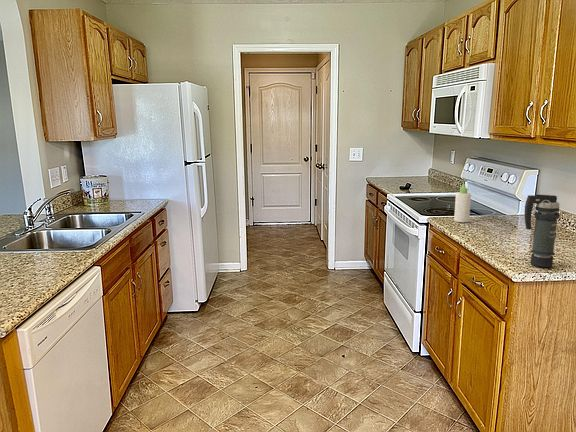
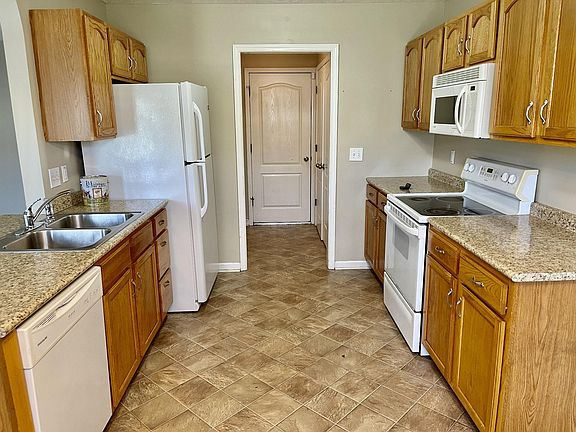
- smoke grenade (540, 230)
- bottle (462, 201)
